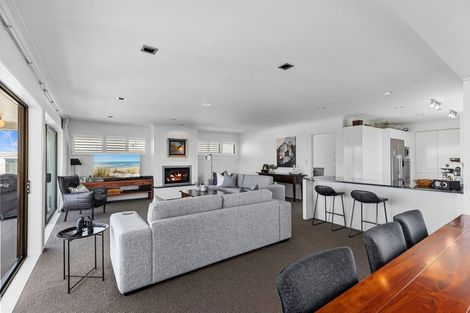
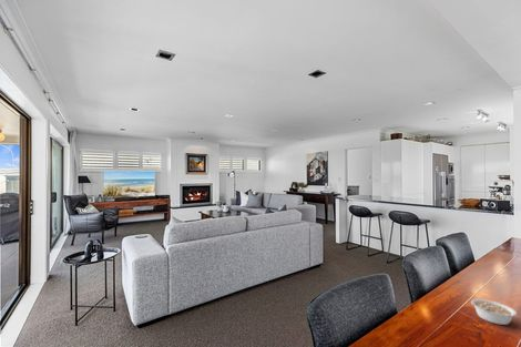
+ legume (494, 312)
